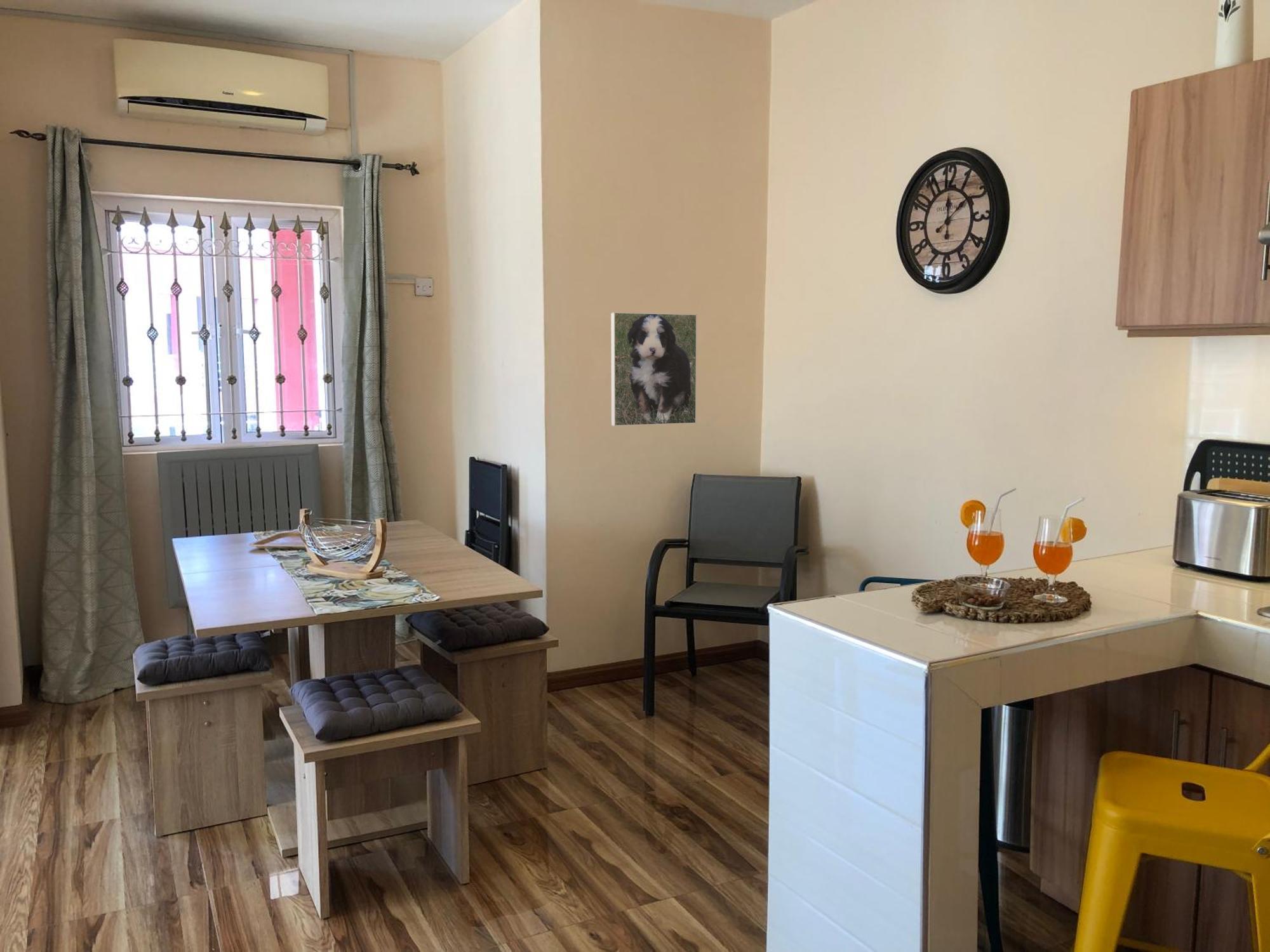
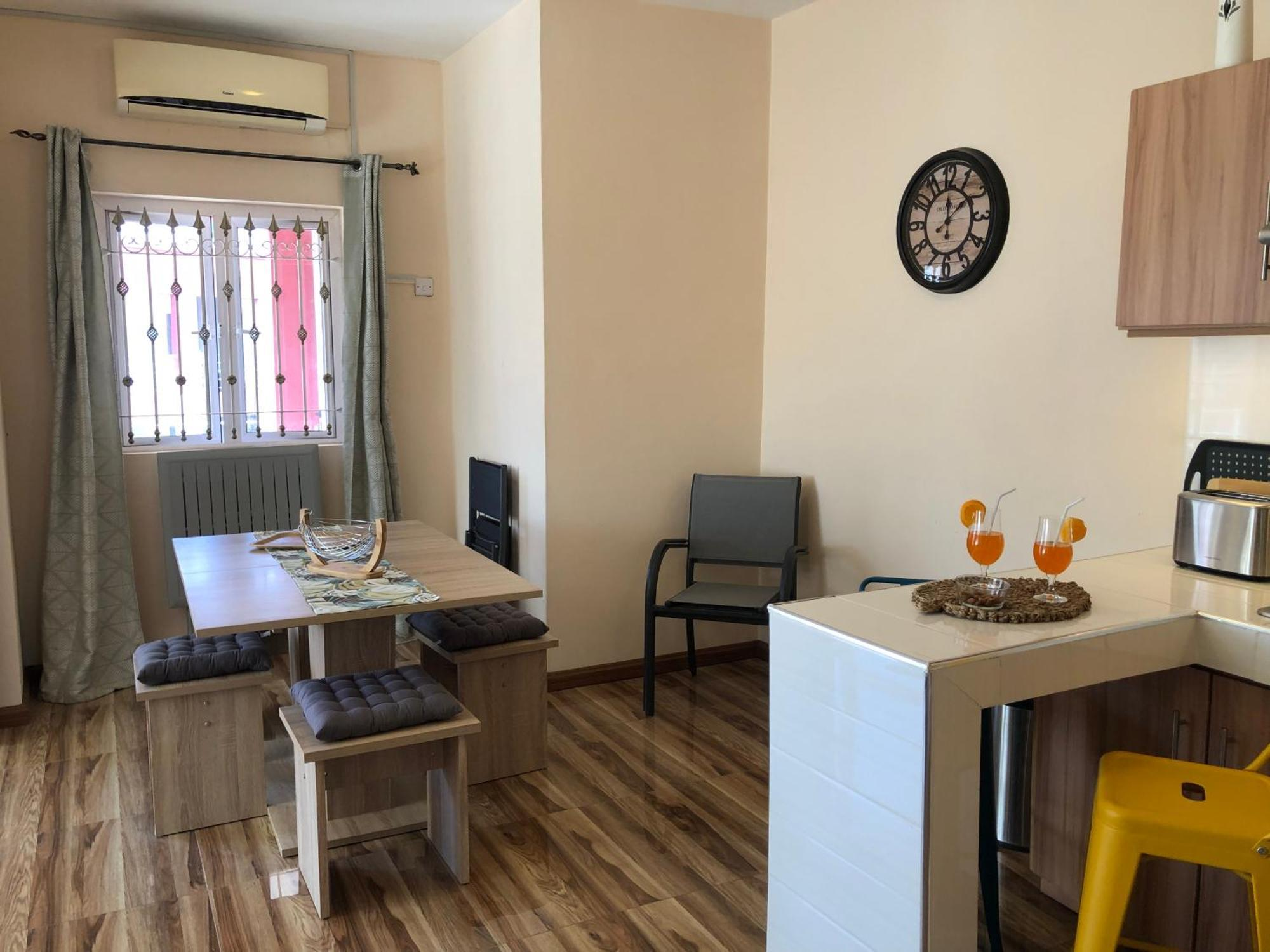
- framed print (654, 369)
